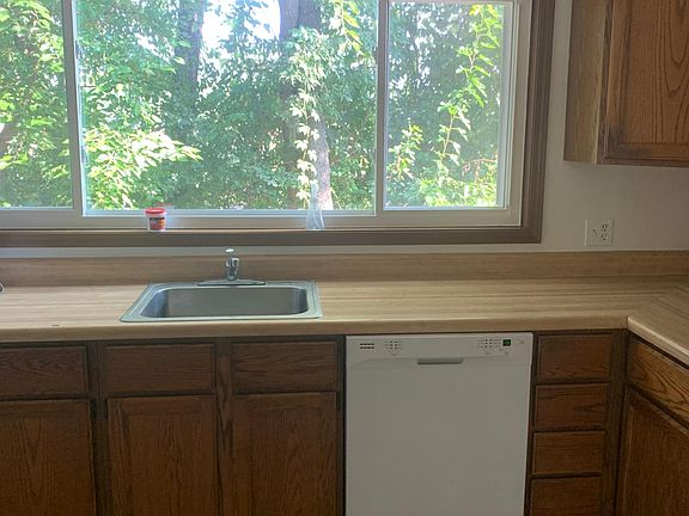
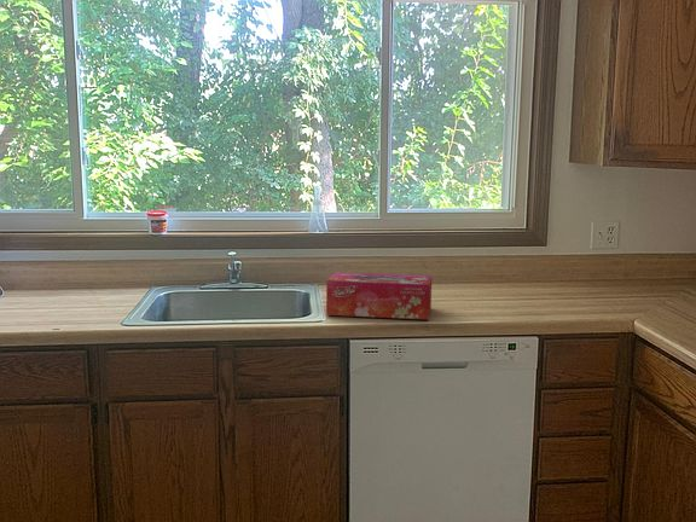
+ tissue box (379, 295)
